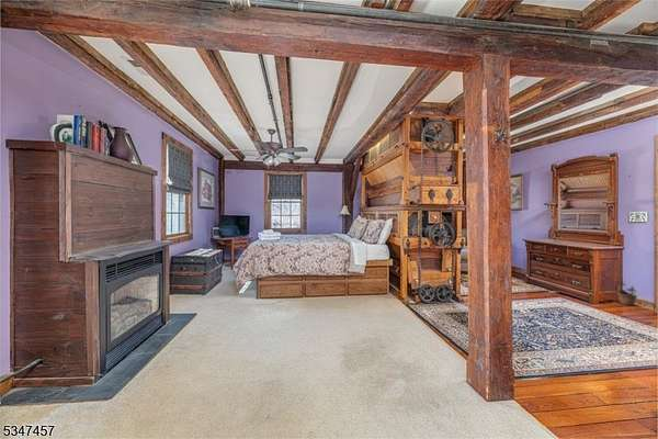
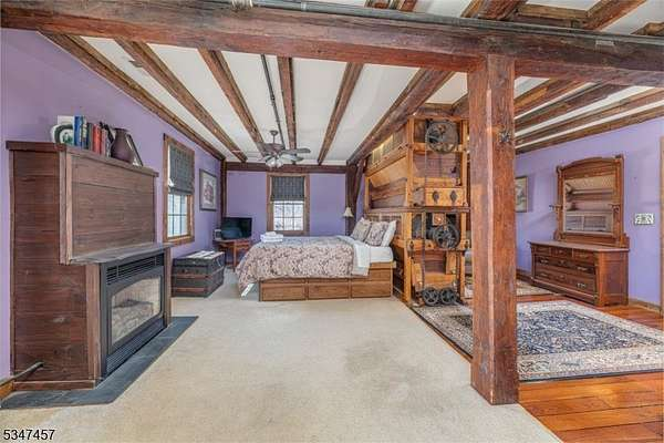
- potted plant (627, 290)
